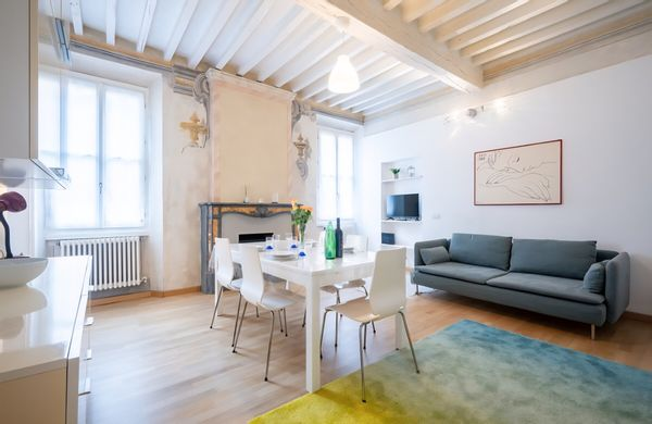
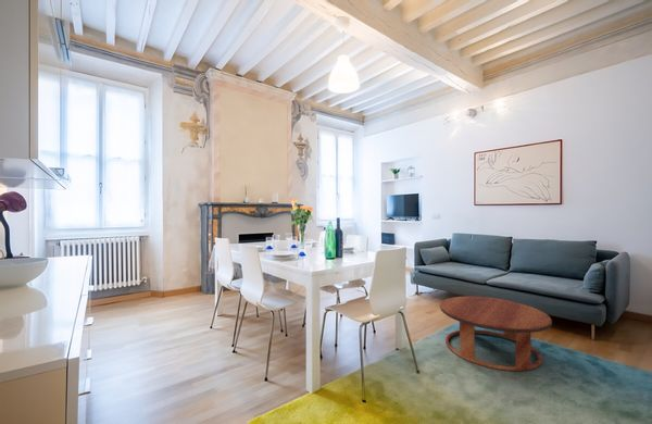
+ coffee table (490, 327)
